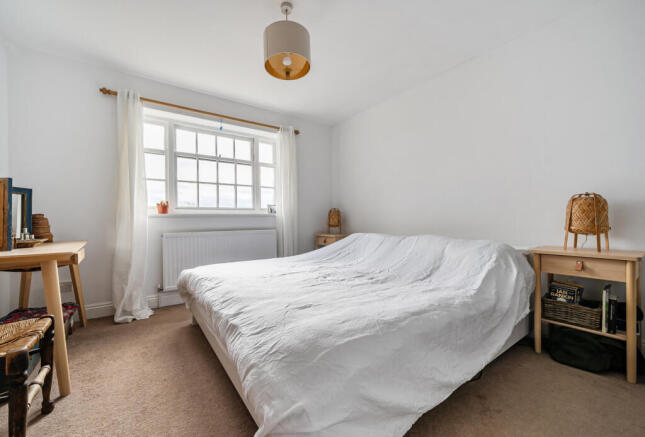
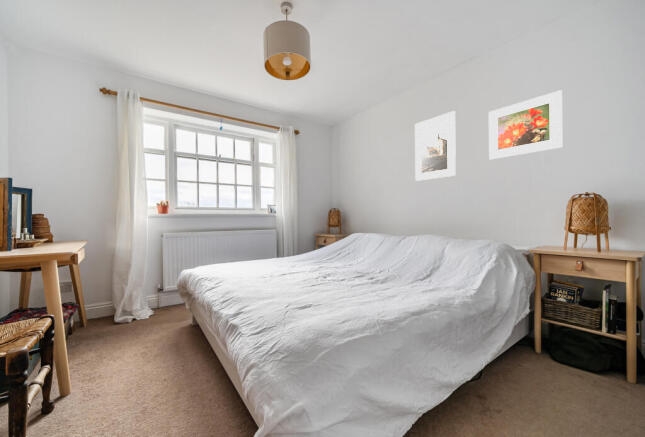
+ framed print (522, 128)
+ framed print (433, 148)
